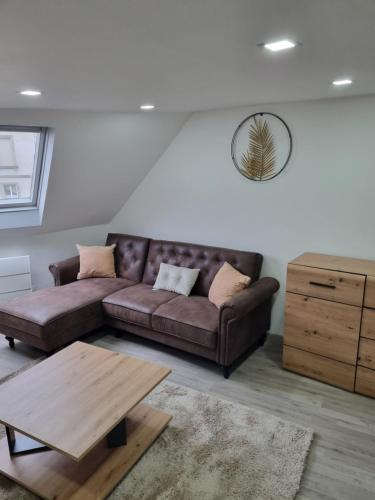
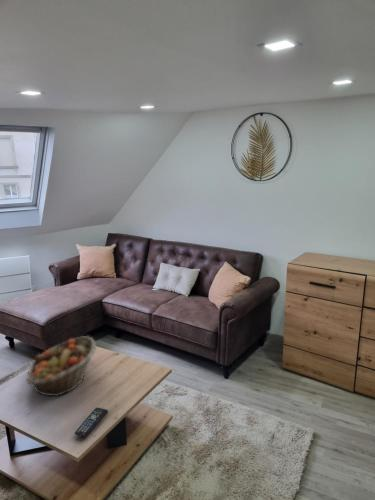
+ remote control (92, 421)
+ fruit basket (62, 363)
